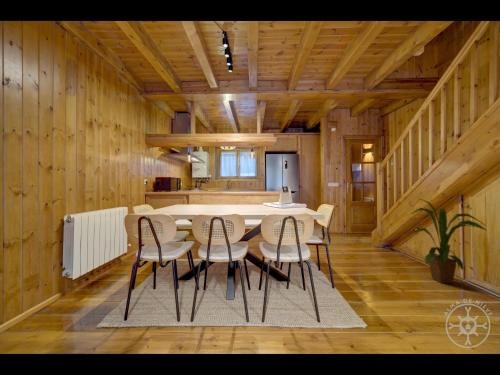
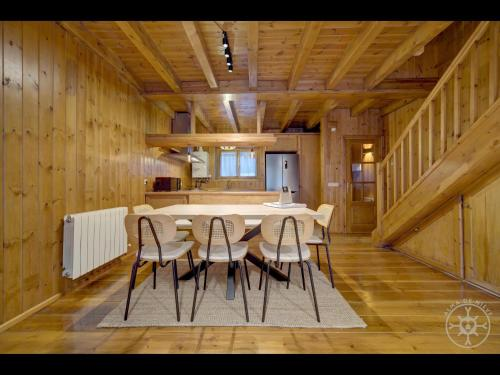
- house plant (446, 241)
